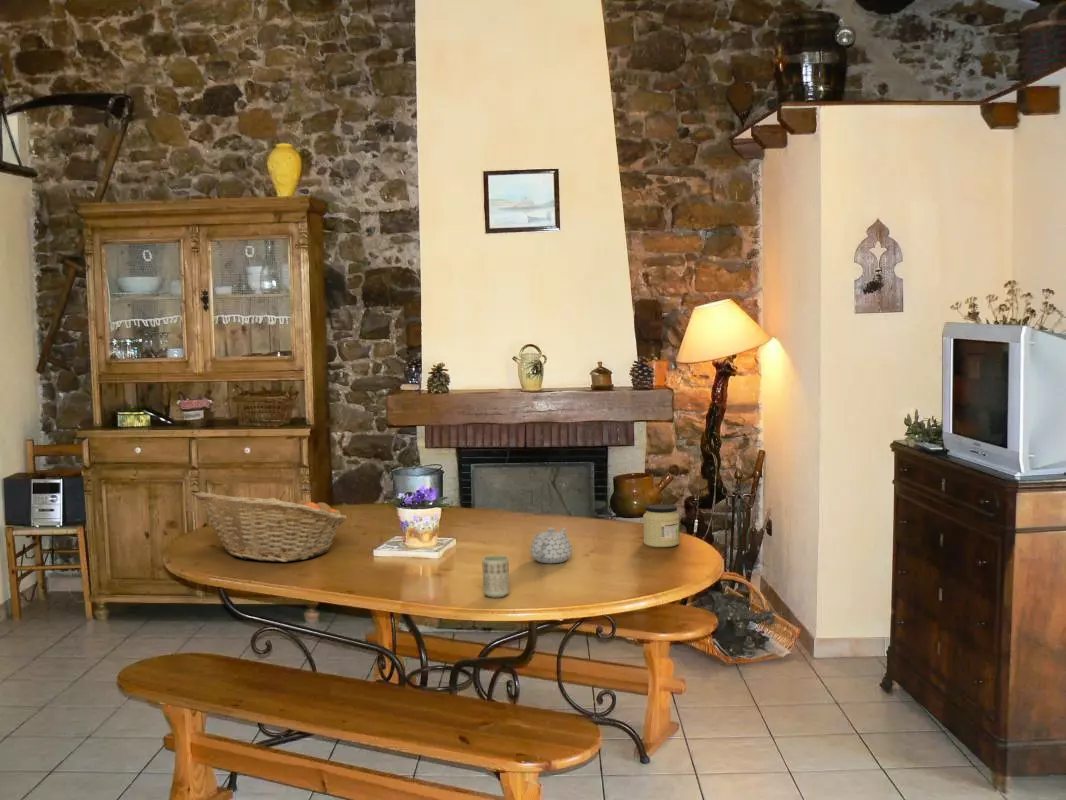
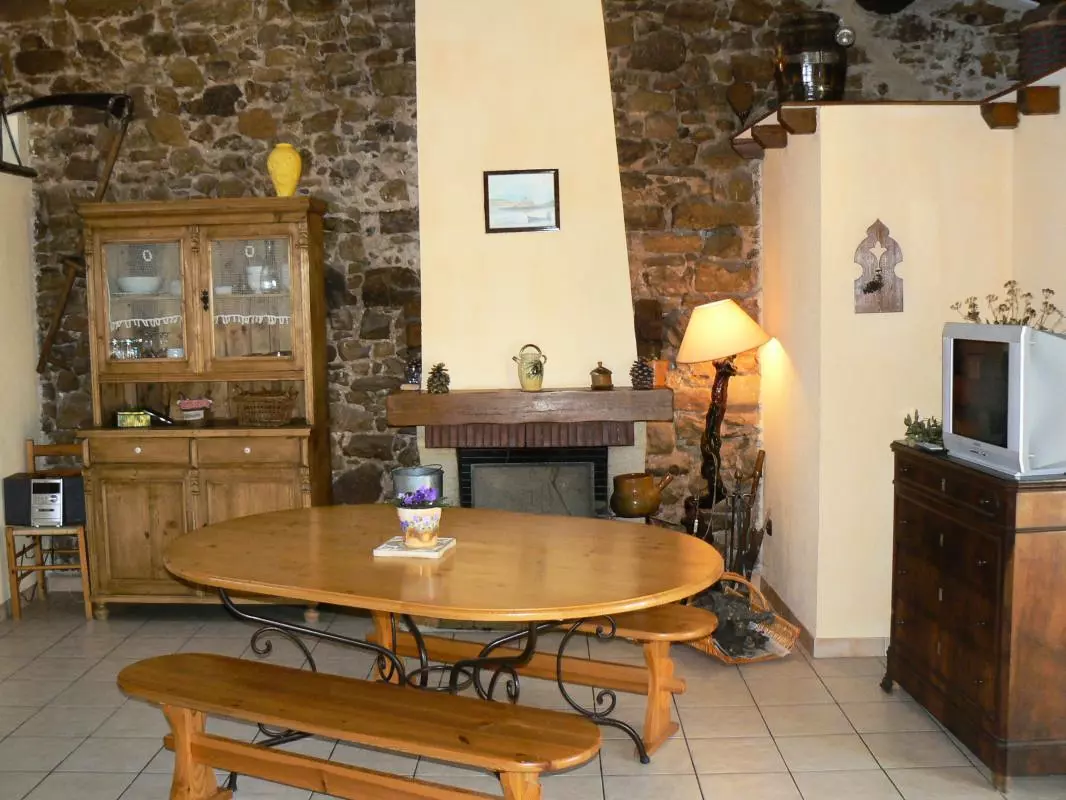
- teapot (552, 543)
- jar (661, 525)
- fruit basket (271, 519)
- cup (496, 576)
